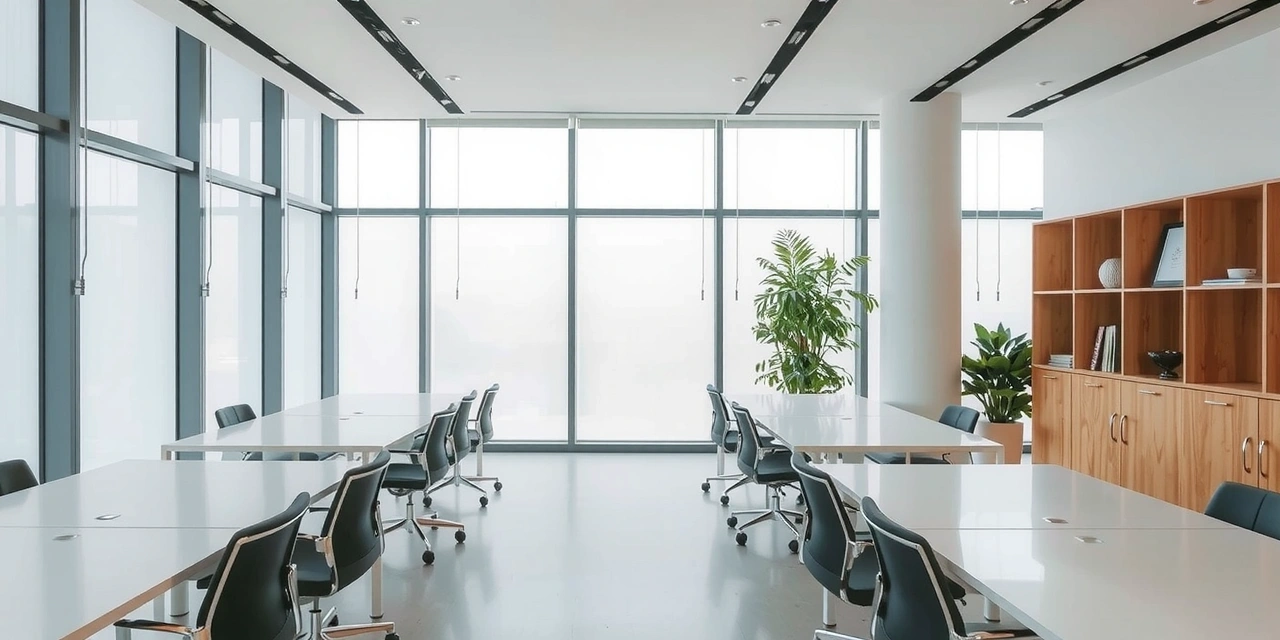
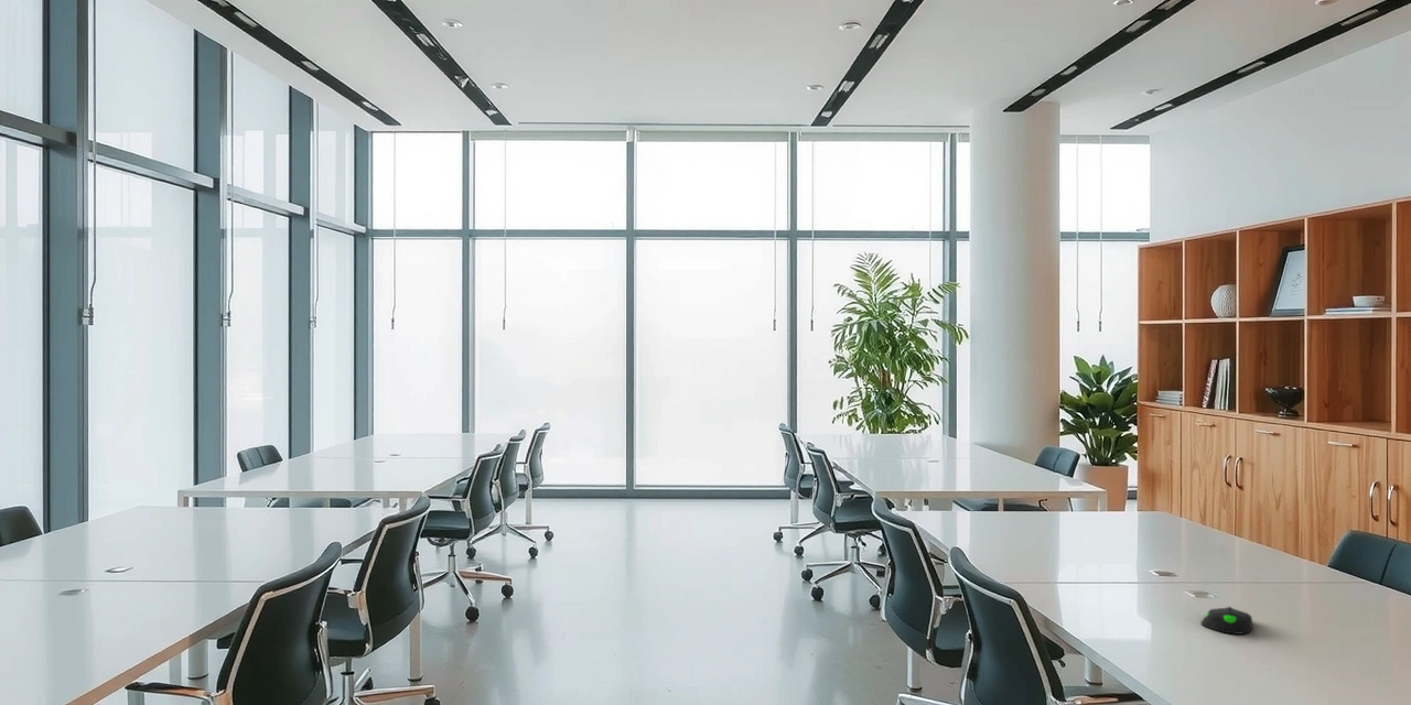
+ computer mouse (1226, 616)
